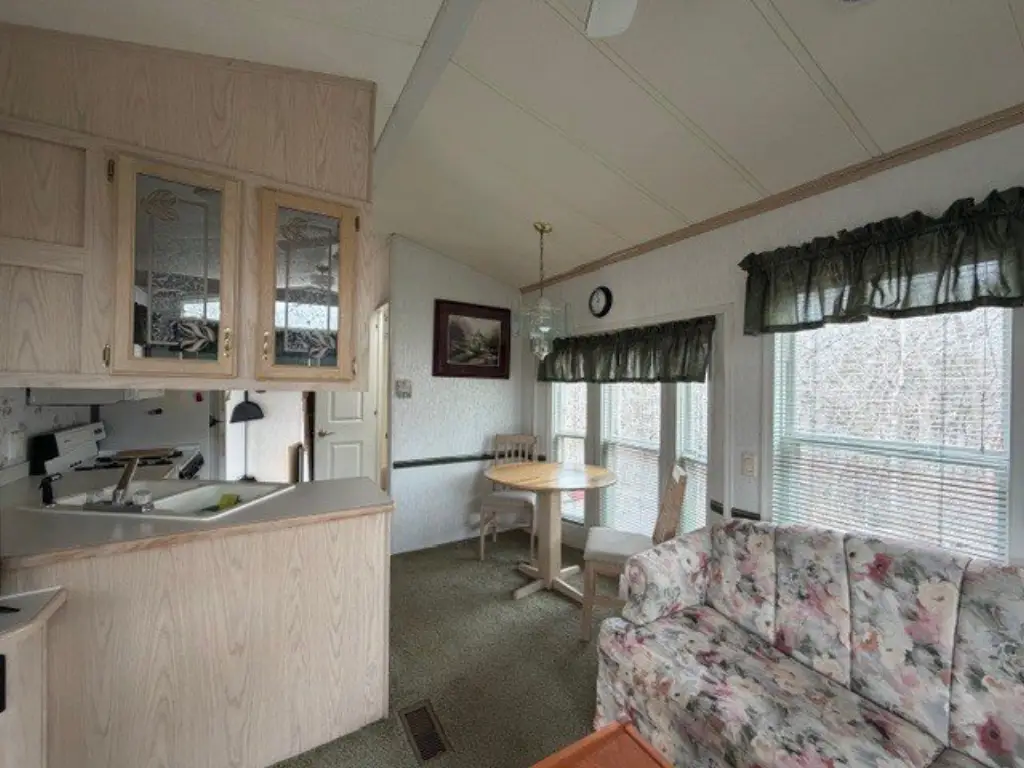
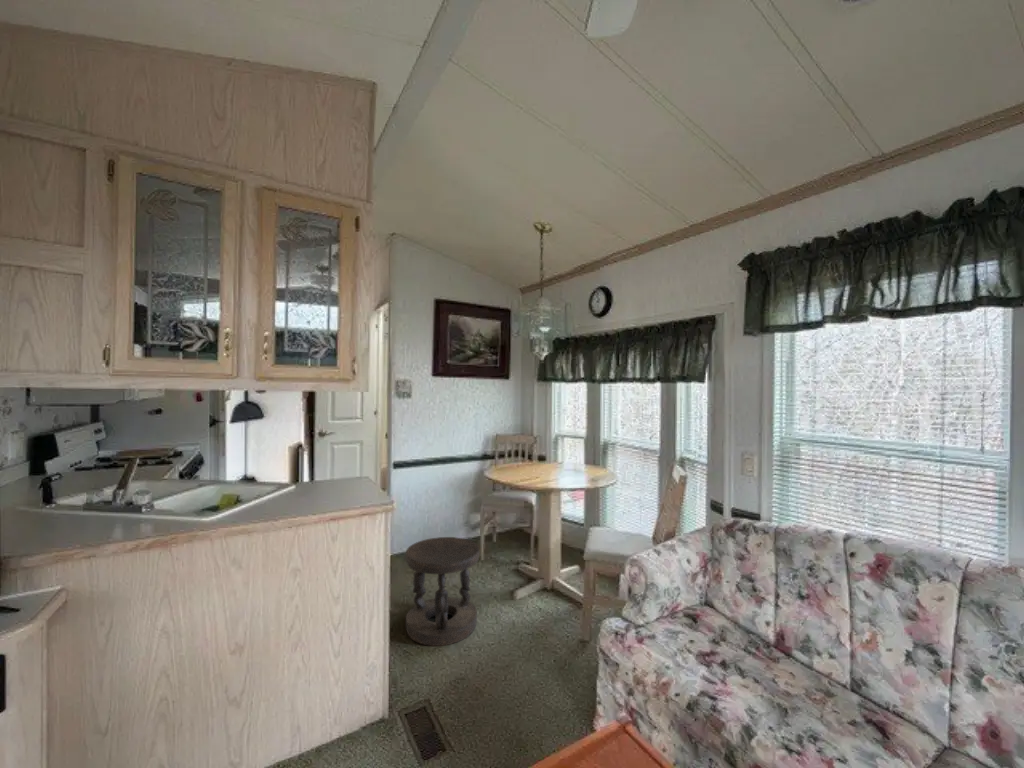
+ stool (442, 586)
